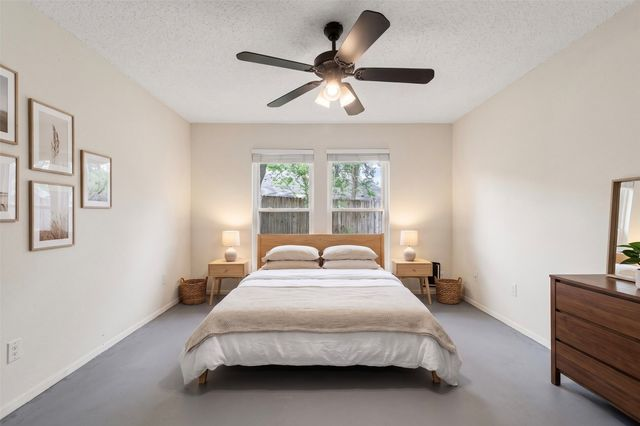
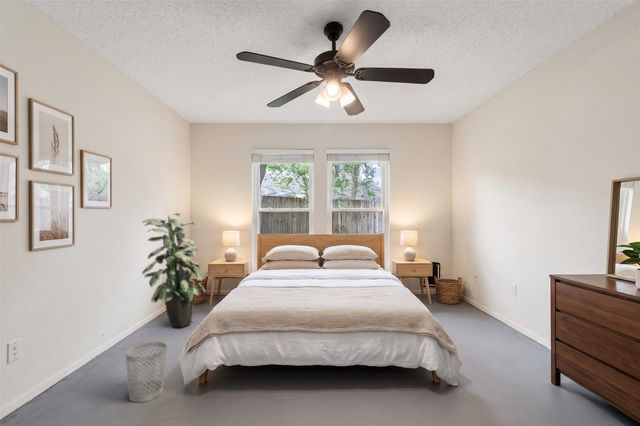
+ indoor plant (175, 269)
+ wastebasket (146, 371)
